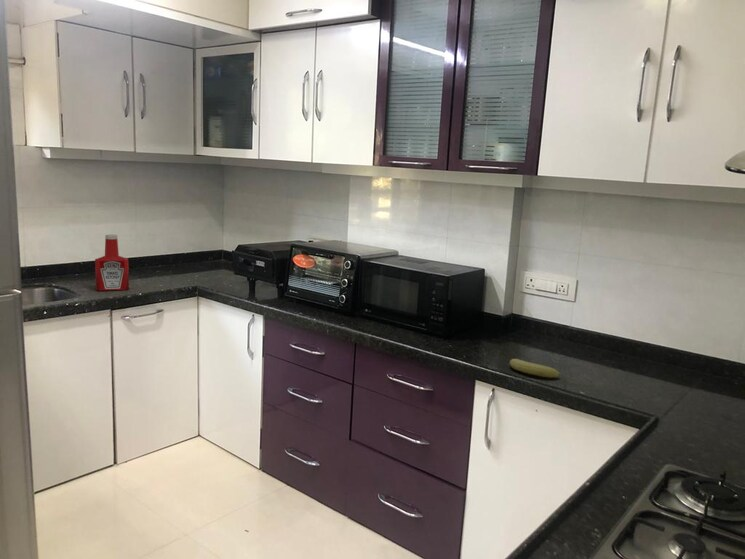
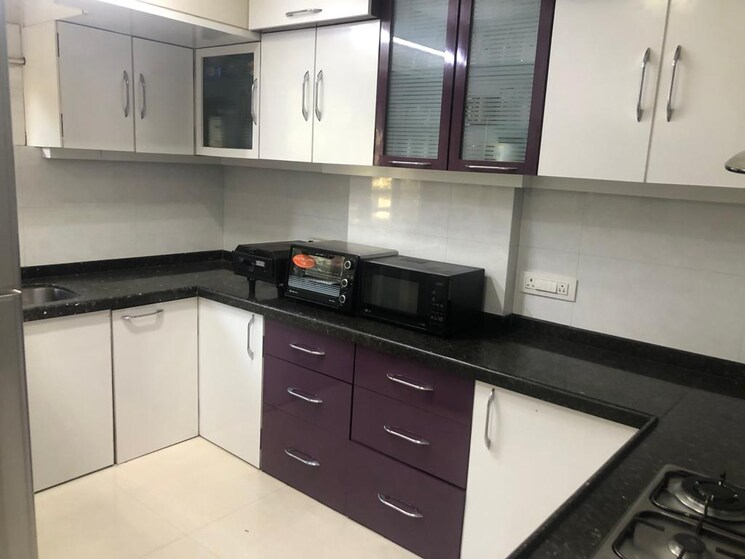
- fruit (530, 365)
- soap bottle (111, 262)
